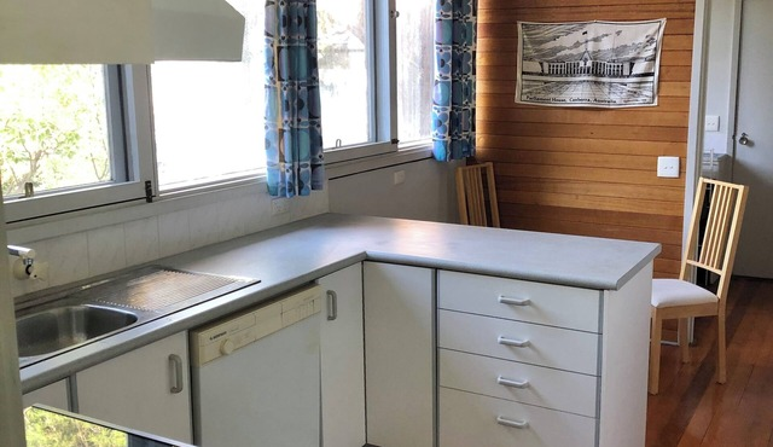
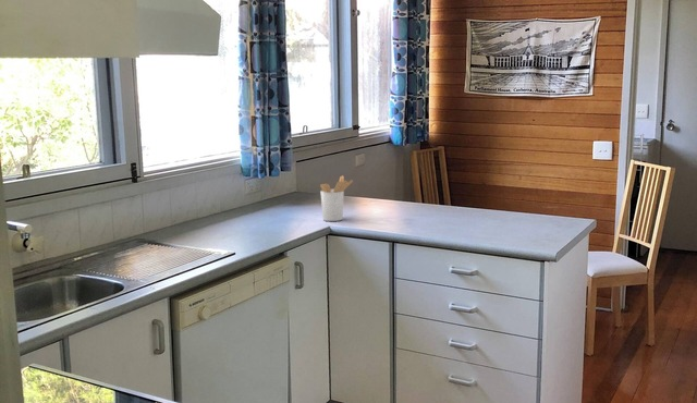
+ utensil holder (337, 198)
